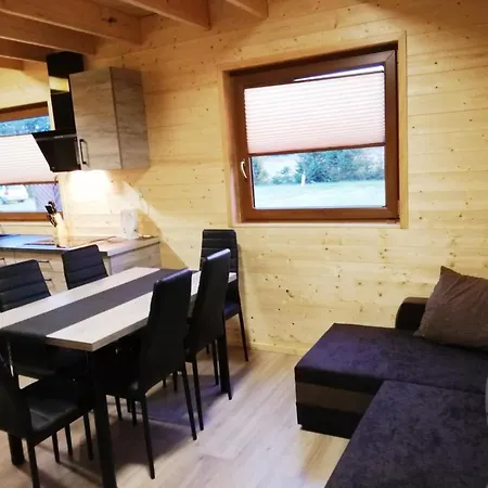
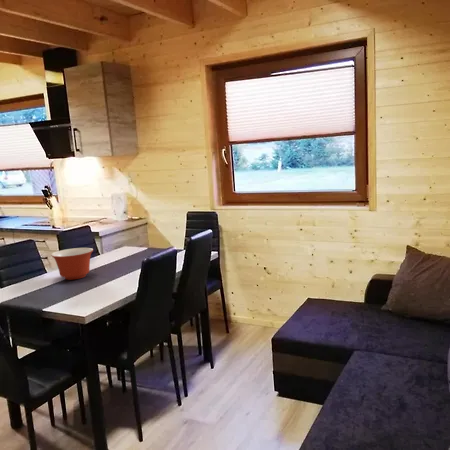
+ mixing bowl (73, 264)
